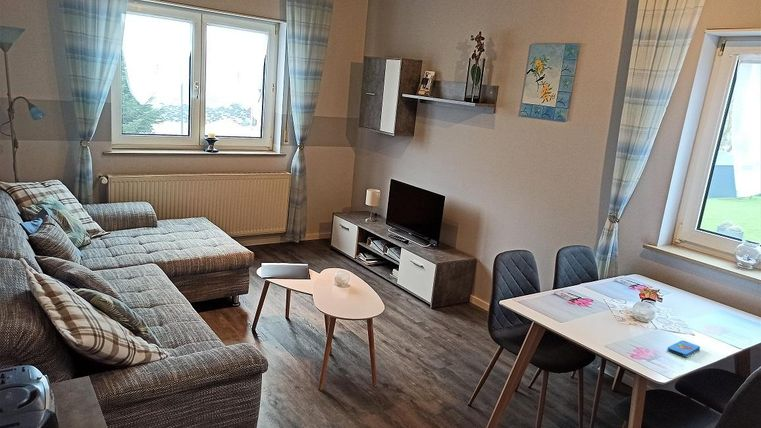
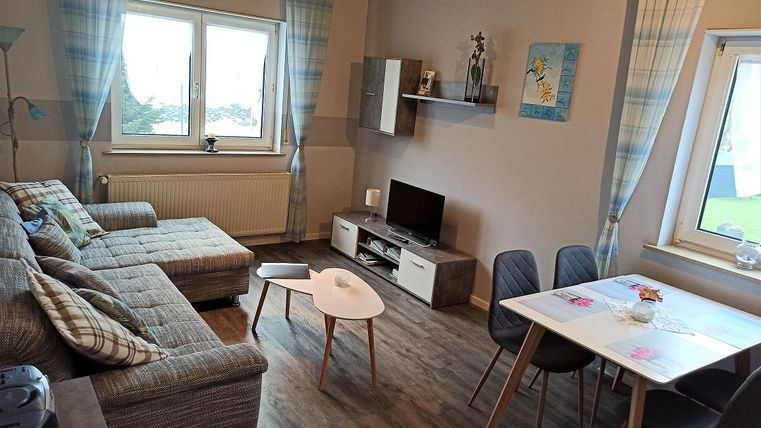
- smartphone (683, 348)
